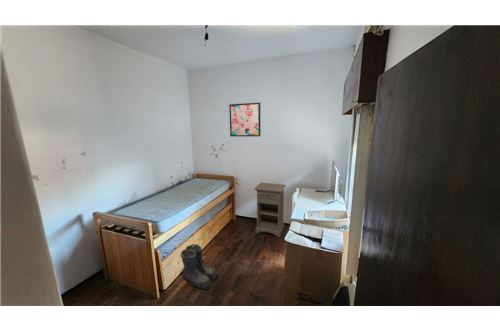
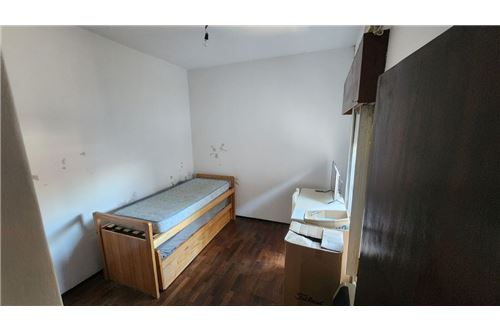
- boots (198, 264)
- nightstand (270, 208)
- wall art (244, 120)
